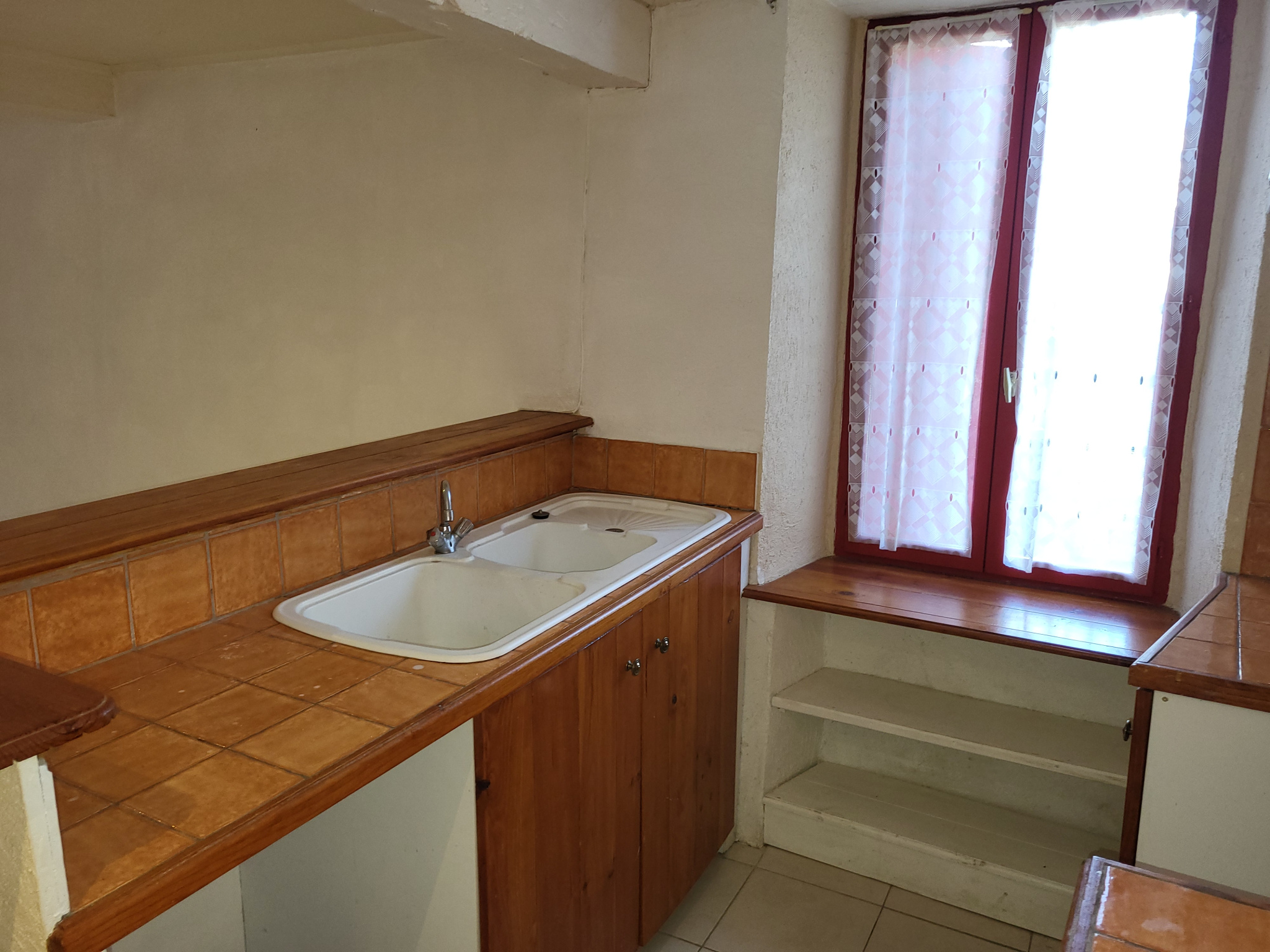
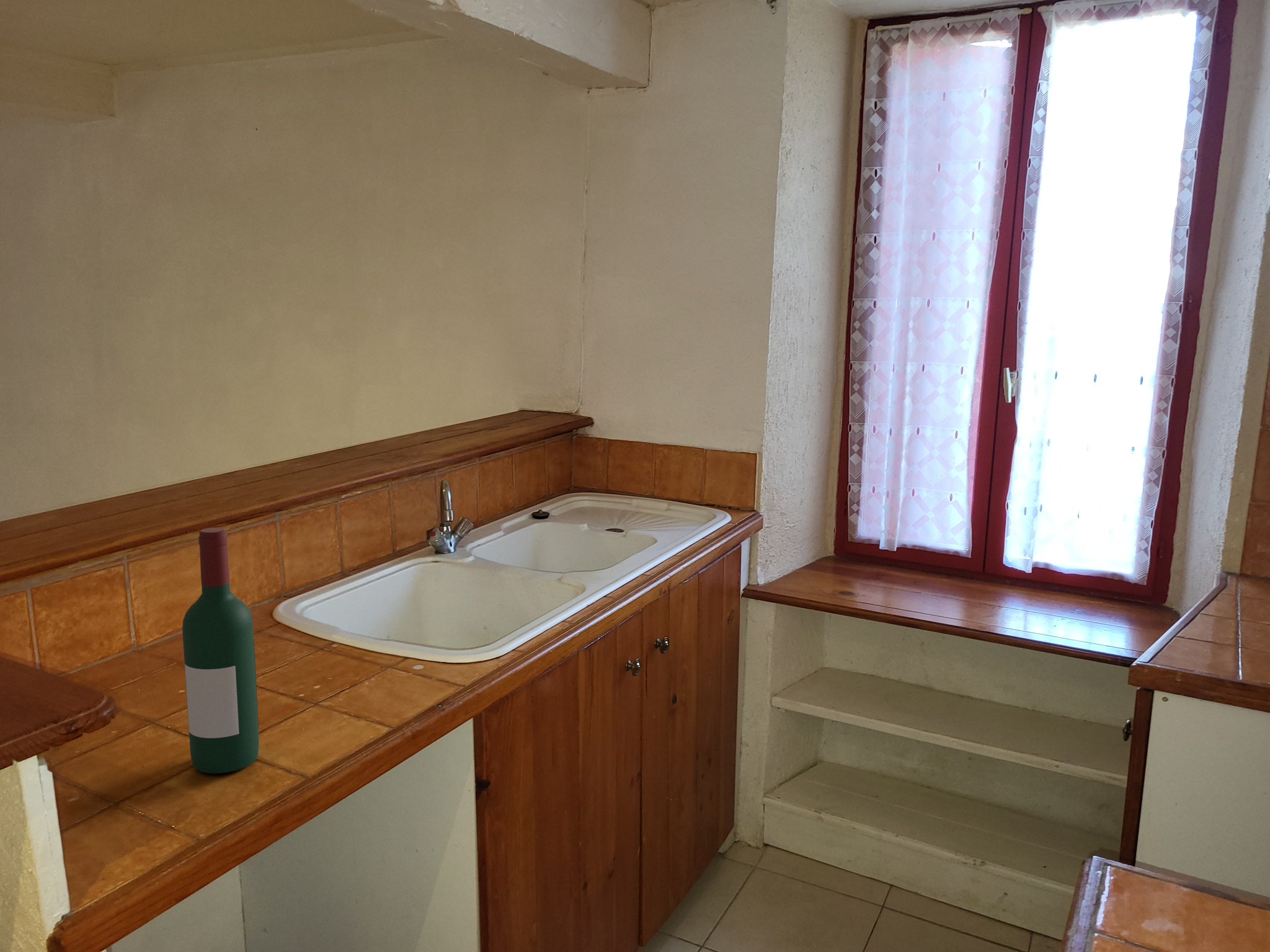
+ wine bottle (219, 648)
